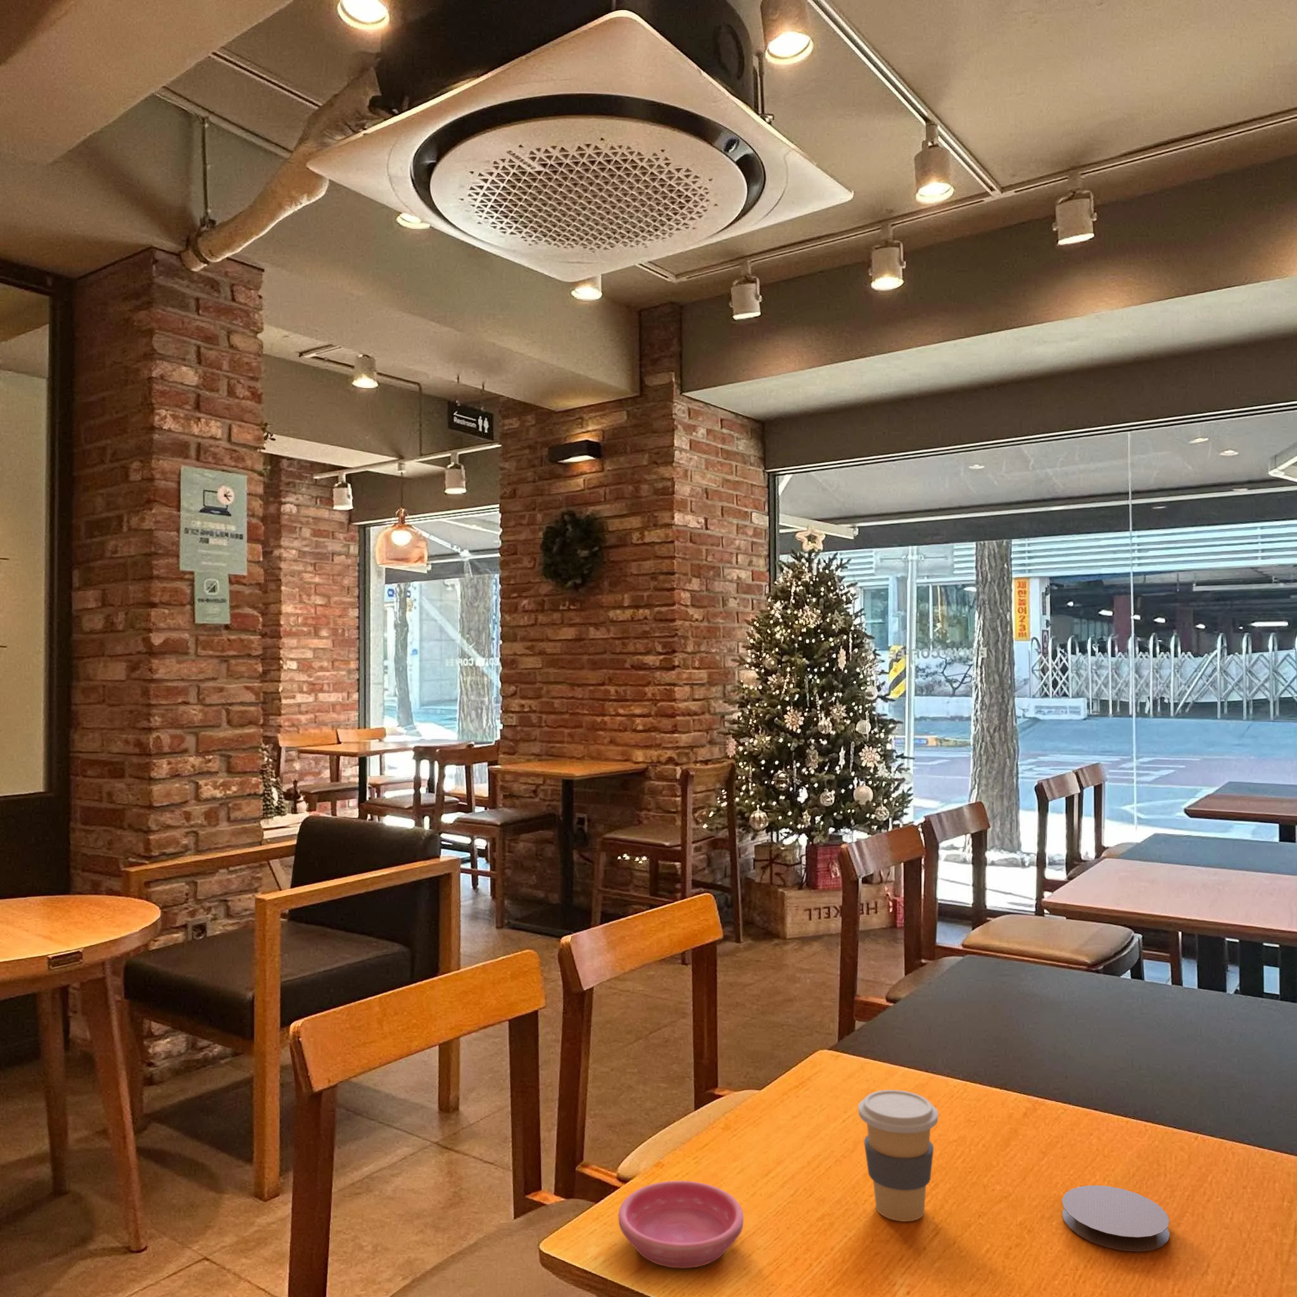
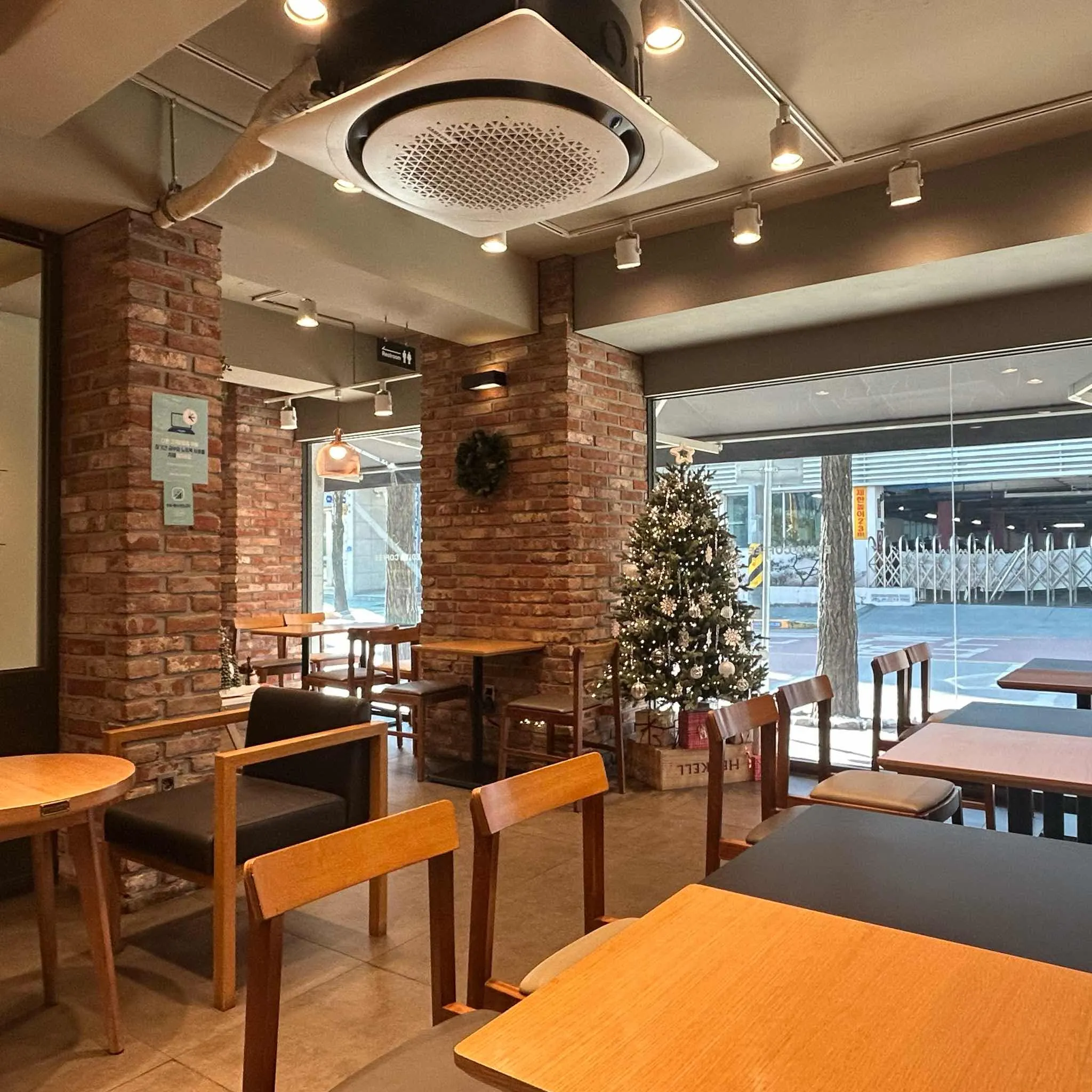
- saucer (681, 1226)
- coffee cup (898, 1156)
- coaster (1114, 1216)
